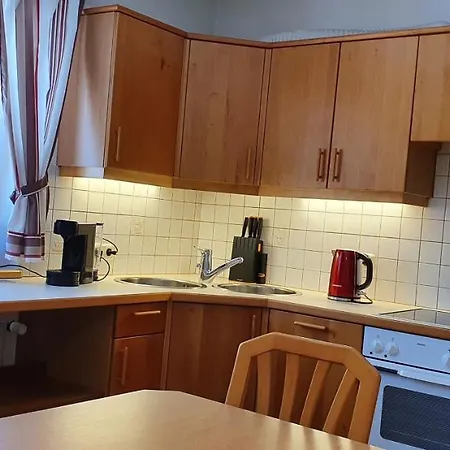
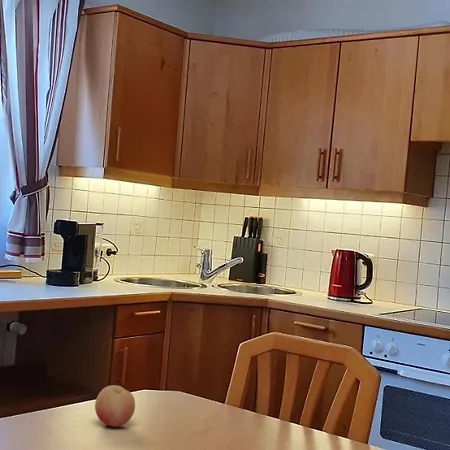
+ fruit (115, 405)
